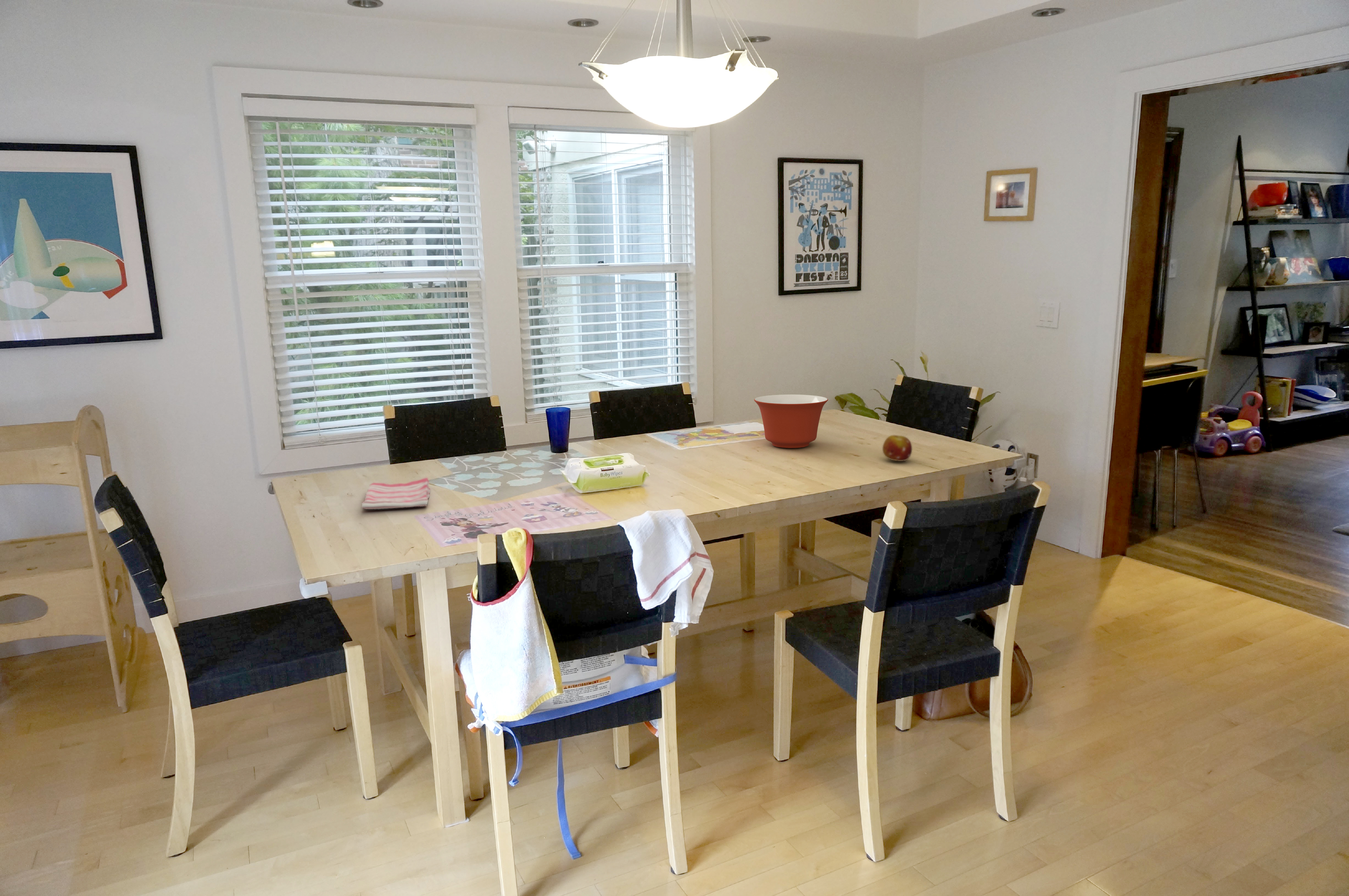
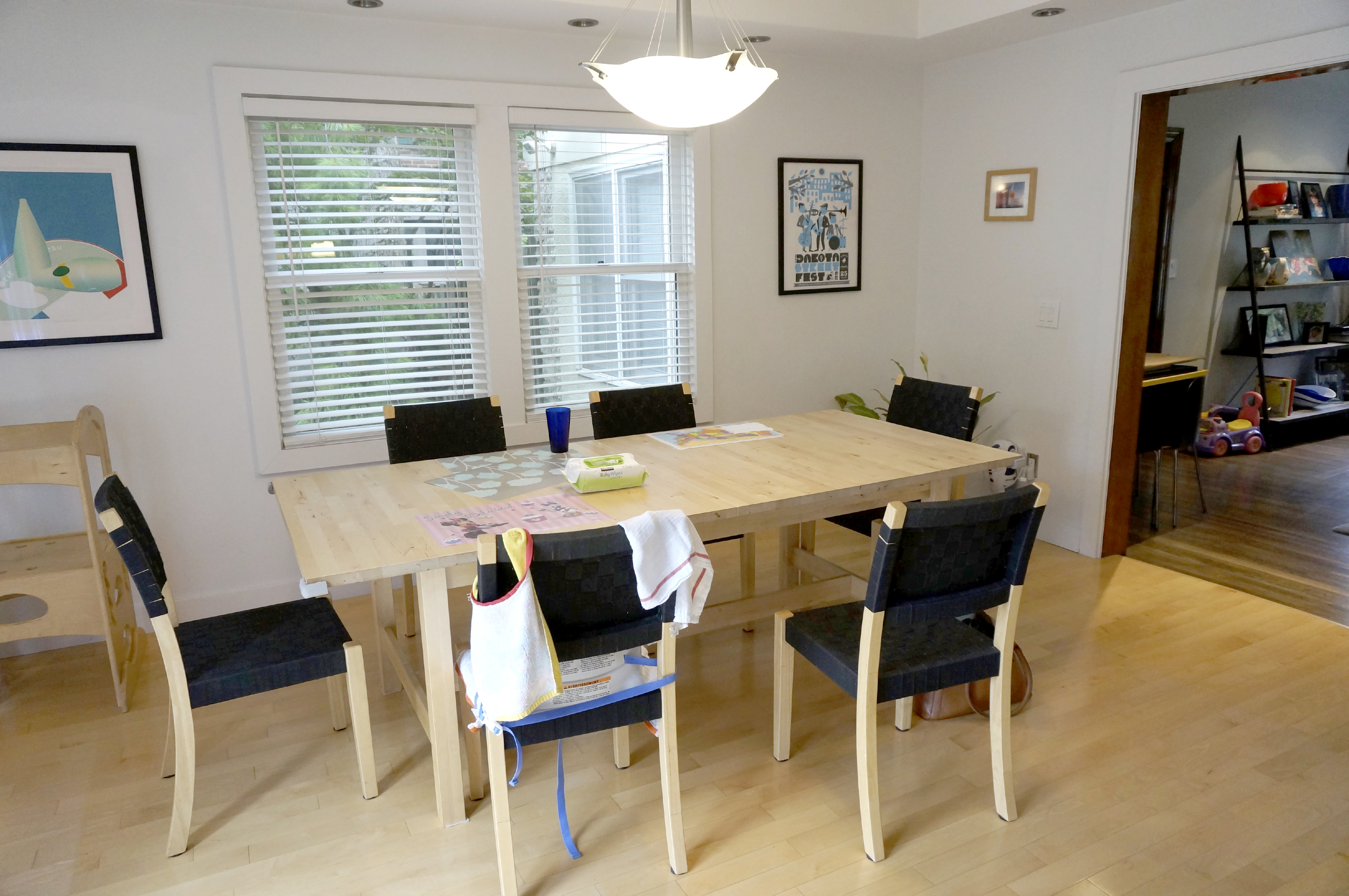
- fruit (897, 448)
- dish towel (397, 493)
- mixing bowl (790, 422)
